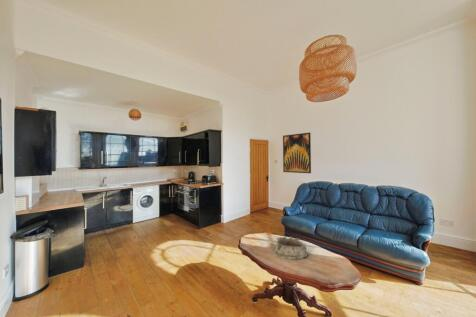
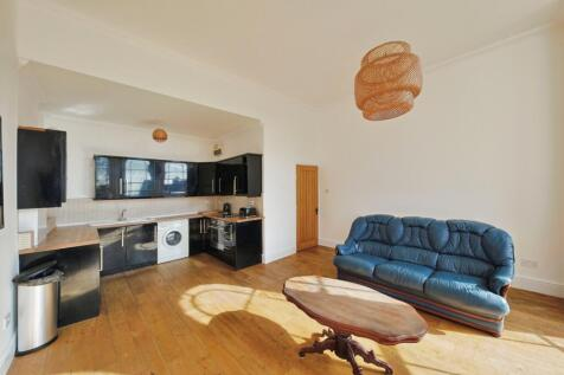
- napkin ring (289, 246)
- wall art (296, 153)
